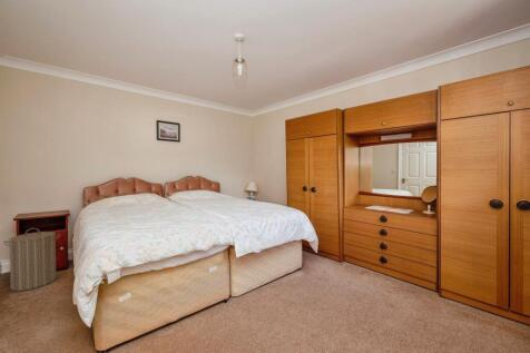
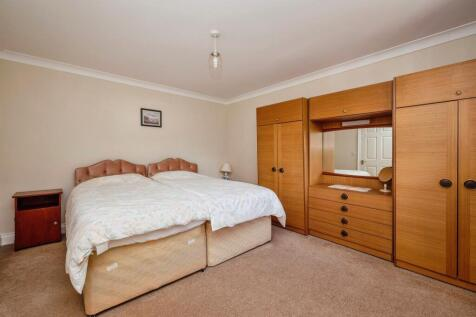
- laundry hamper (33, 255)
